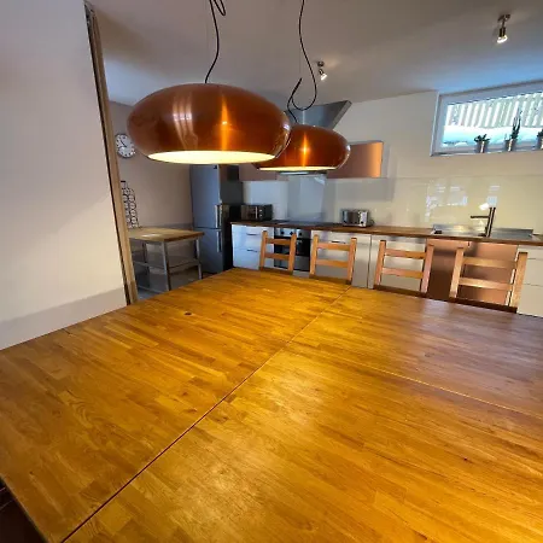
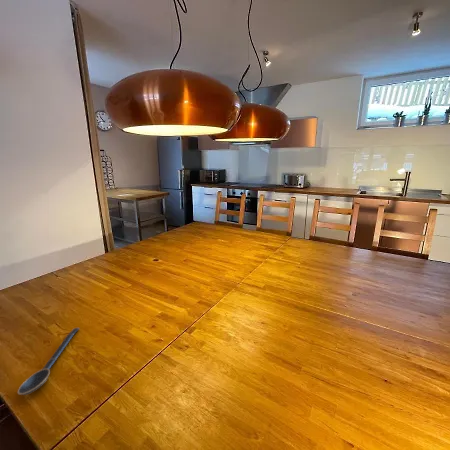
+ spoon (56, 355)
